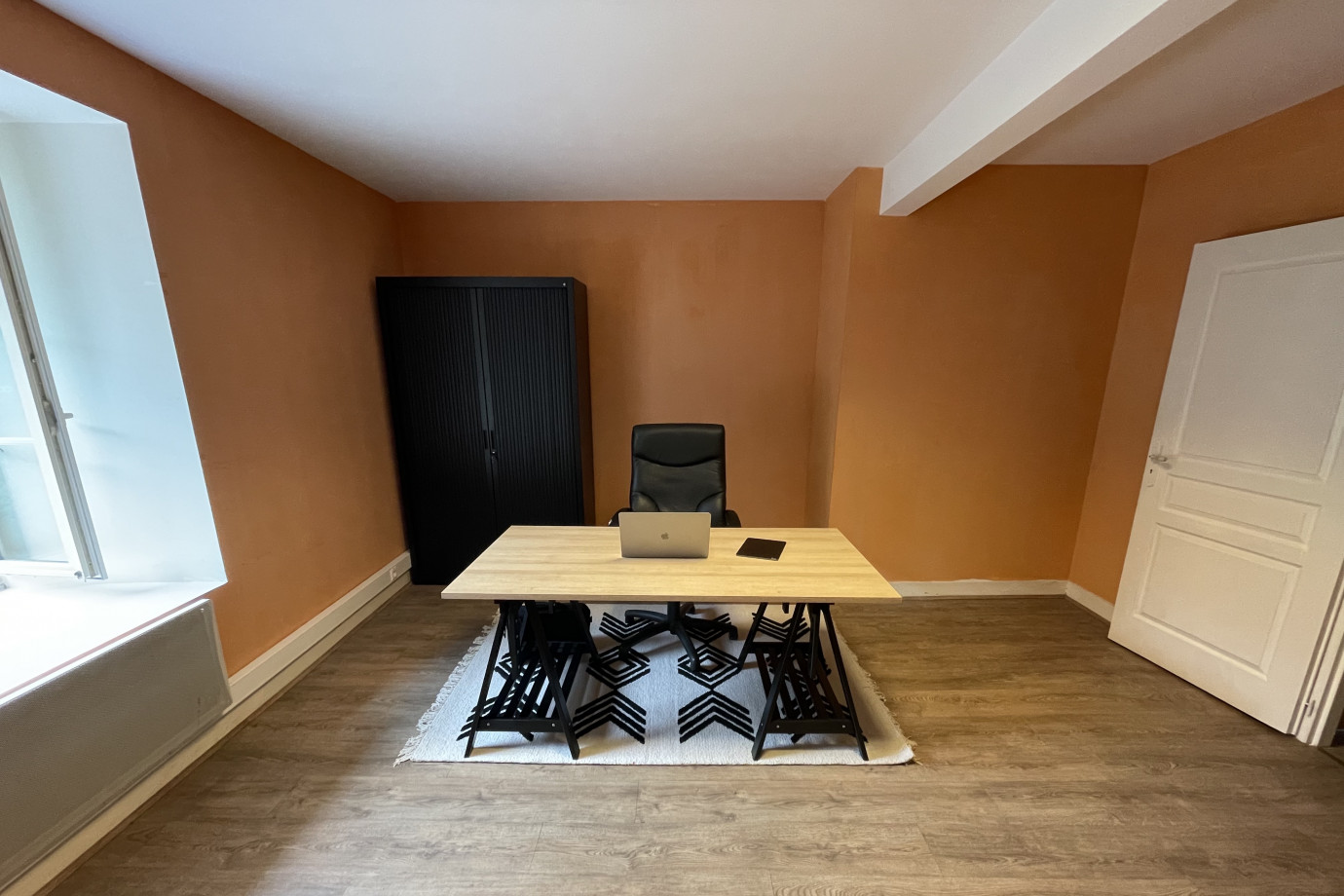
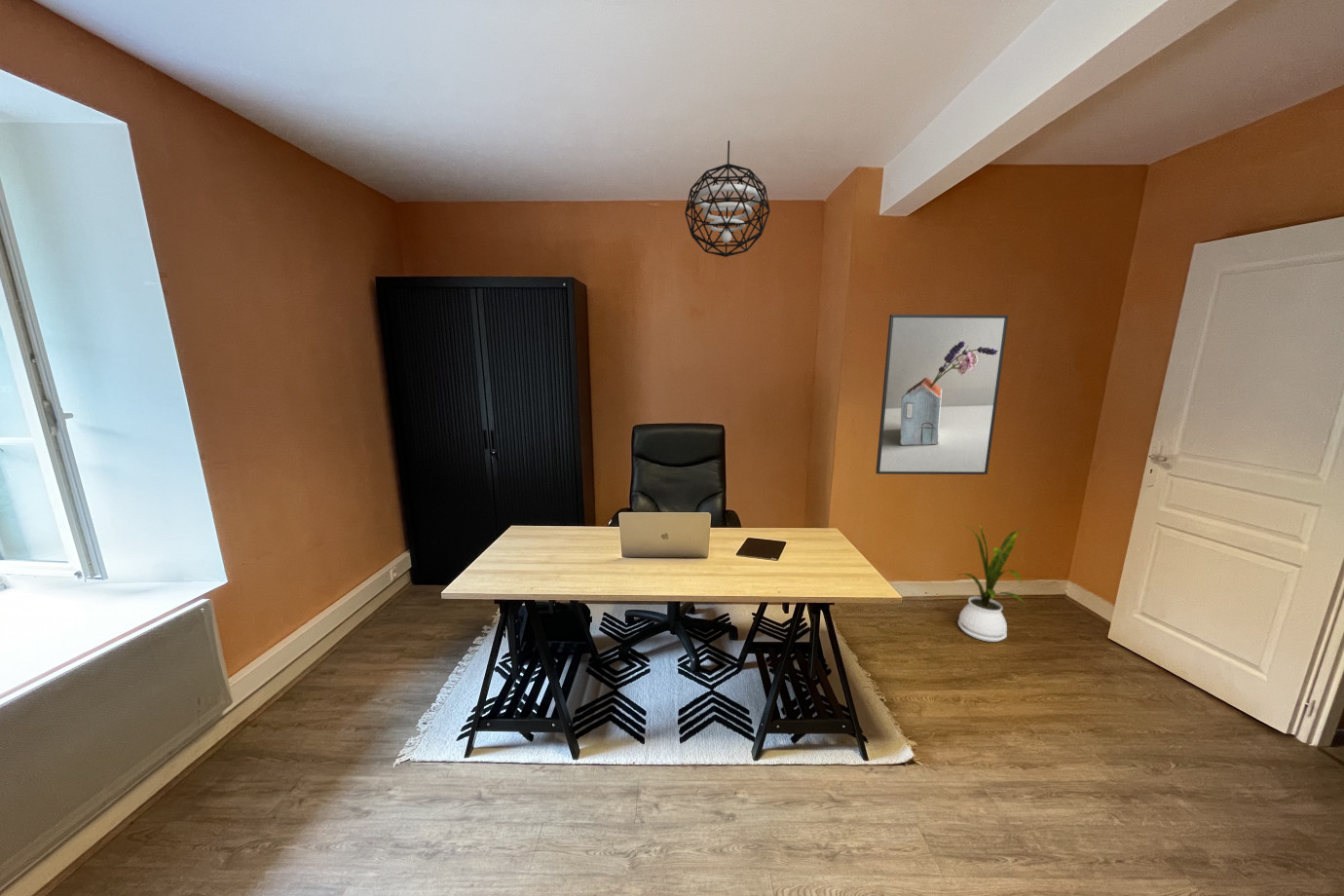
+ house plant (990, 576)
+ pendant light (727, 200)
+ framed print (940, 396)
